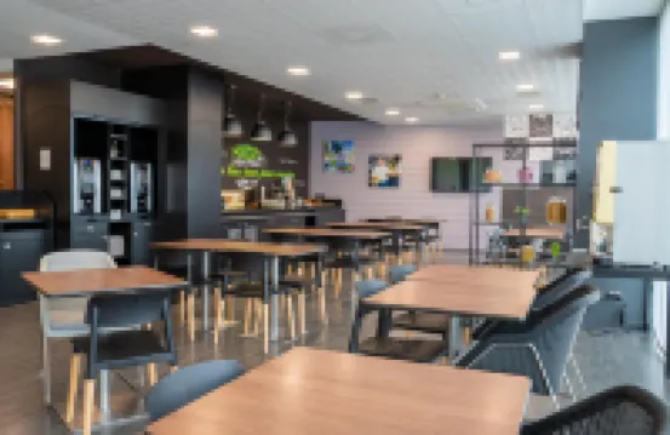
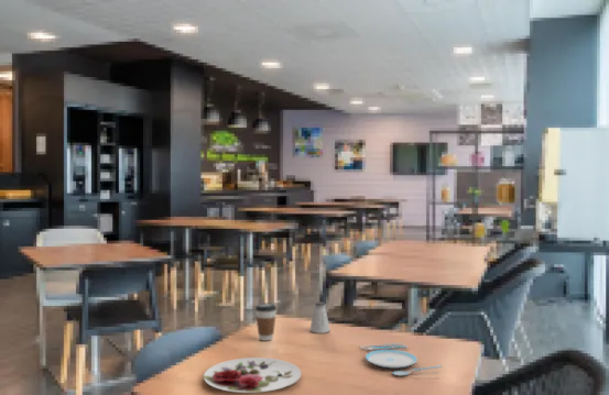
+ coffee cup (265, 321)
+ saltshaker (319, 316)
+ plate (252, 372)
+ plate (394, 356)
